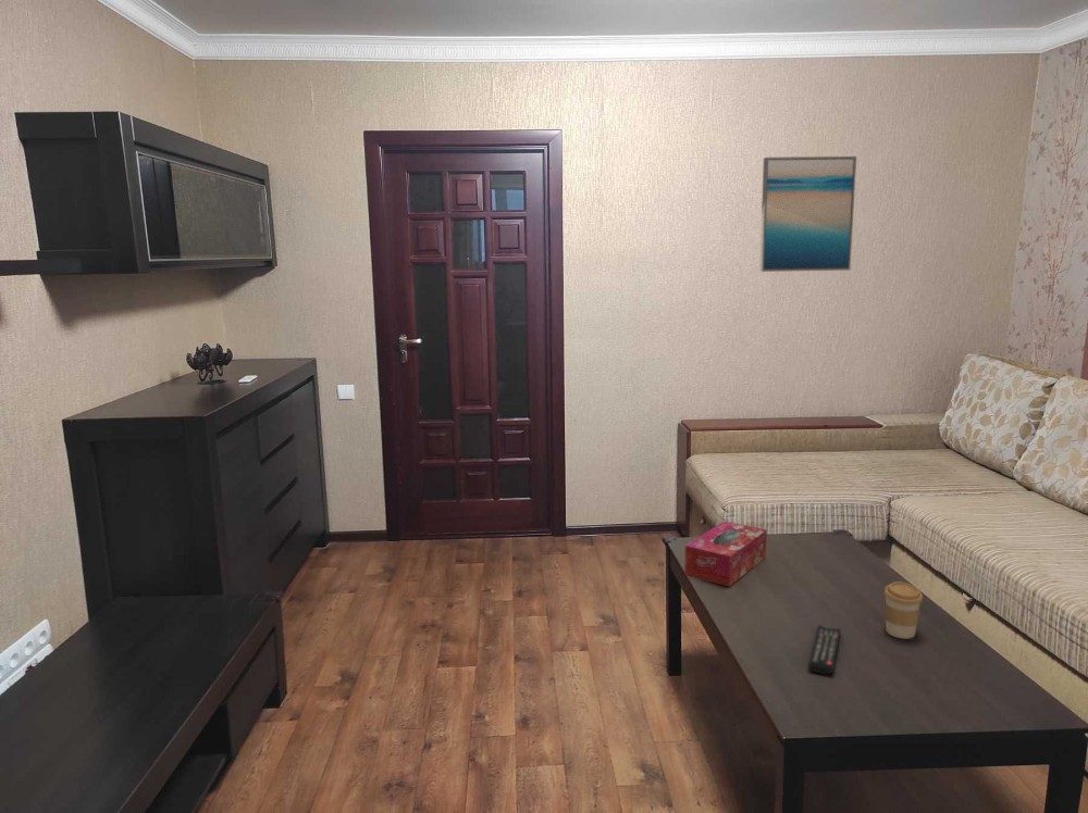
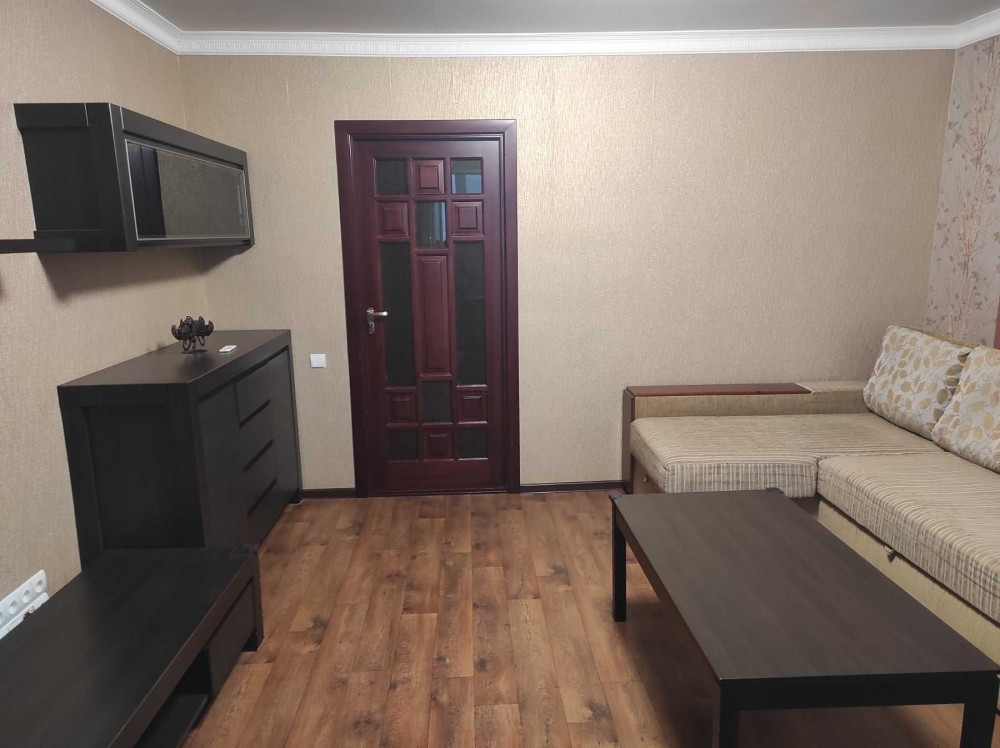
- coffee cup (902, 610)
- tissue box (726, 551)
- wall art (807, 214)
- remote control (825, 648)
